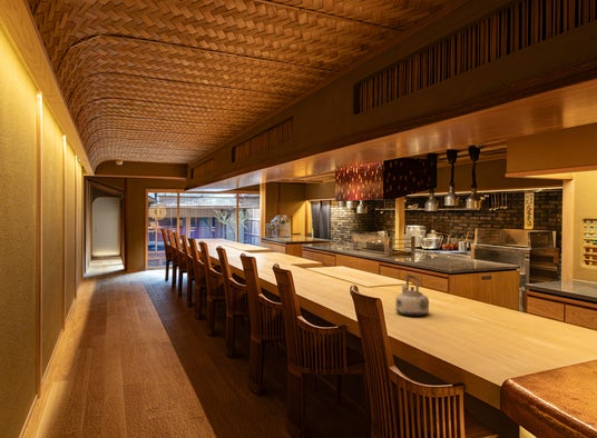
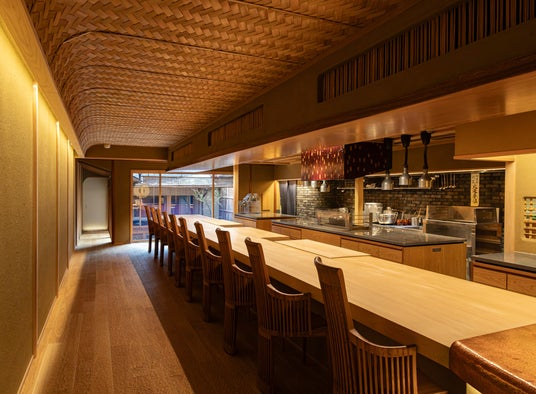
- kettle (410, 292)
